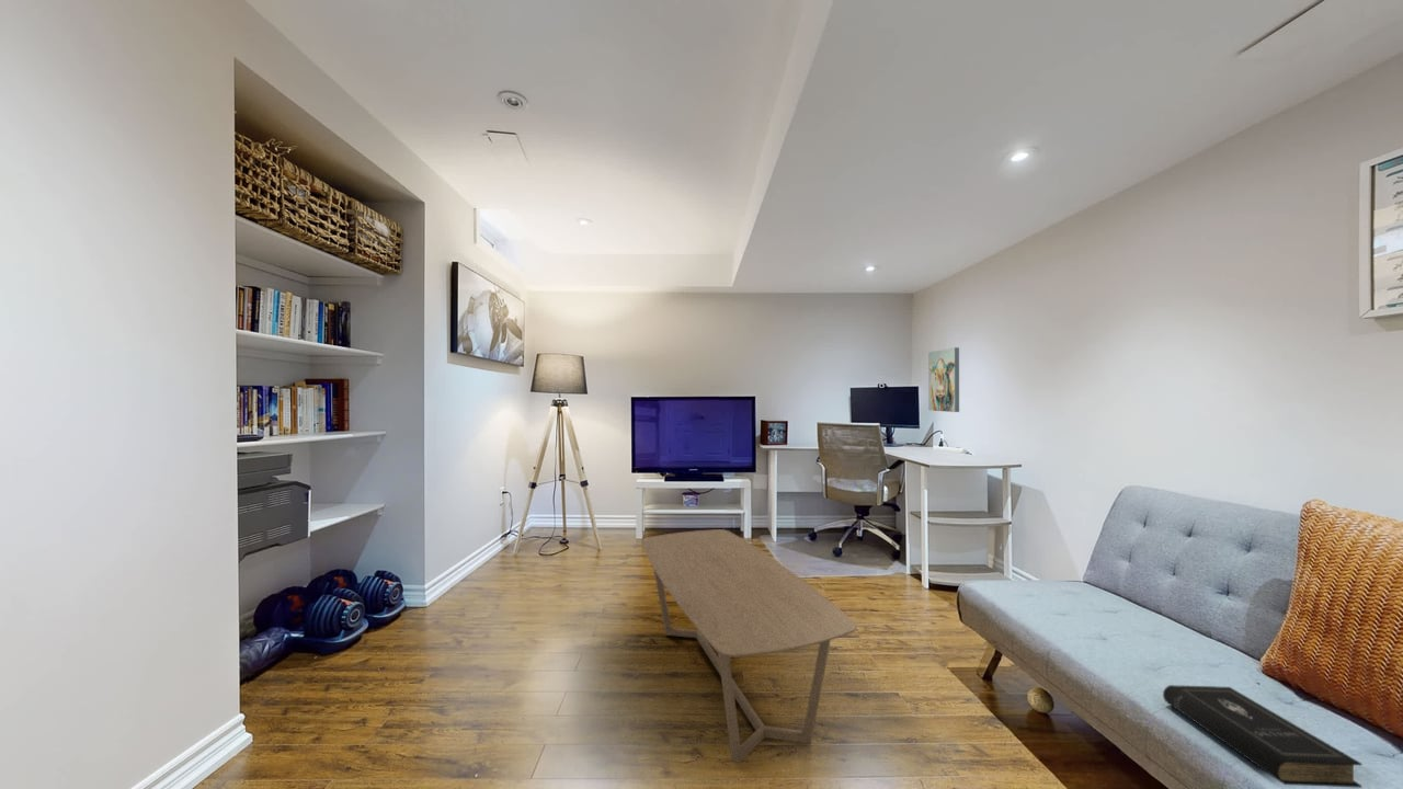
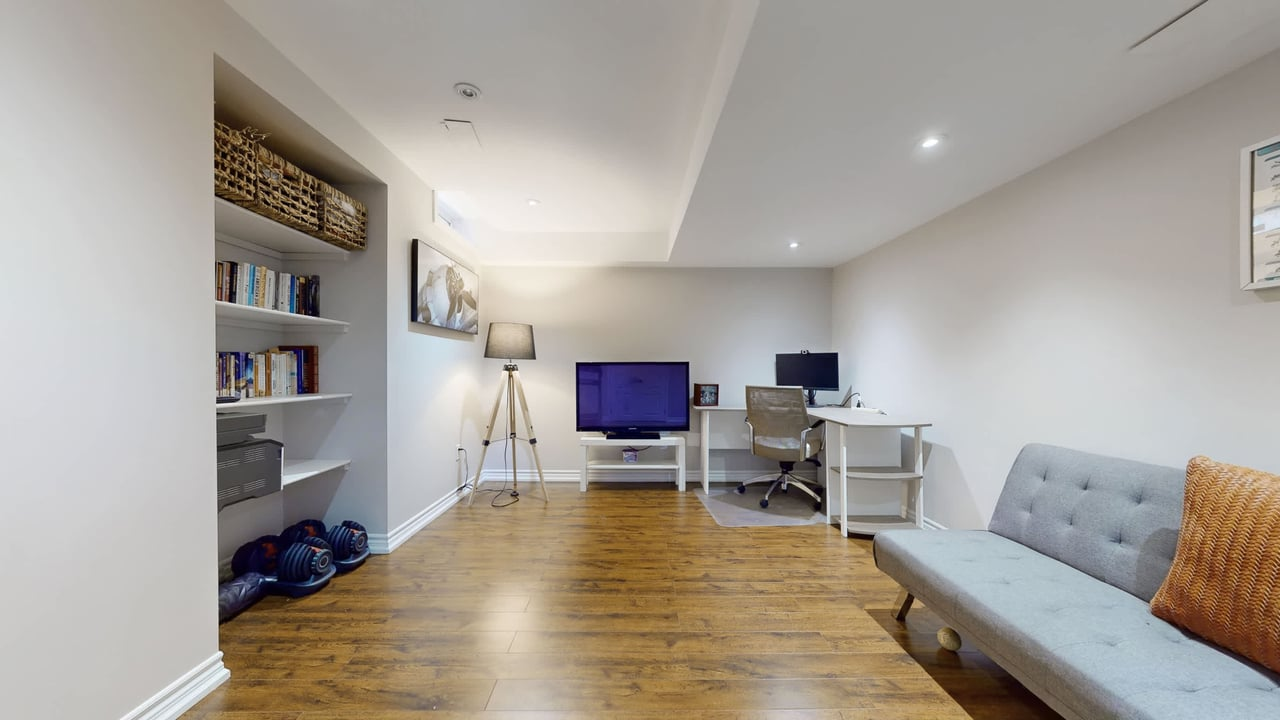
- wall art (943, 380)
- coffee table (725, 625)
- book (1258, 730)
